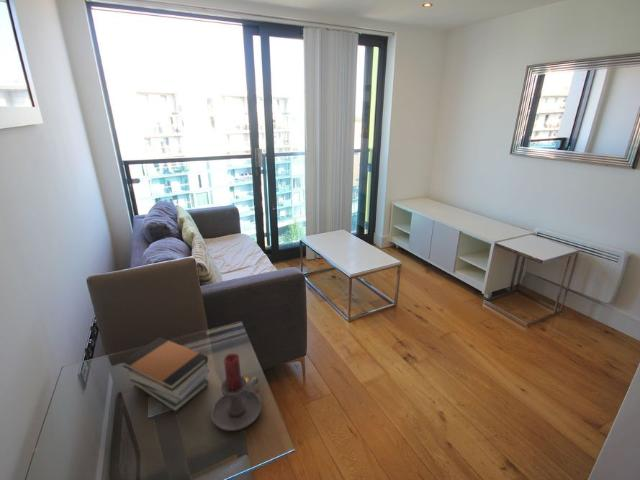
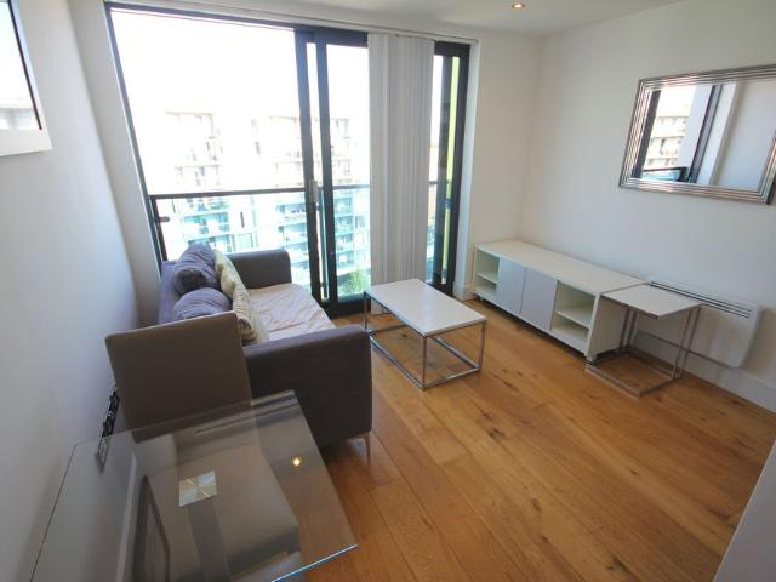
- candle holder (238, 380)
- book stack (168, 372)
